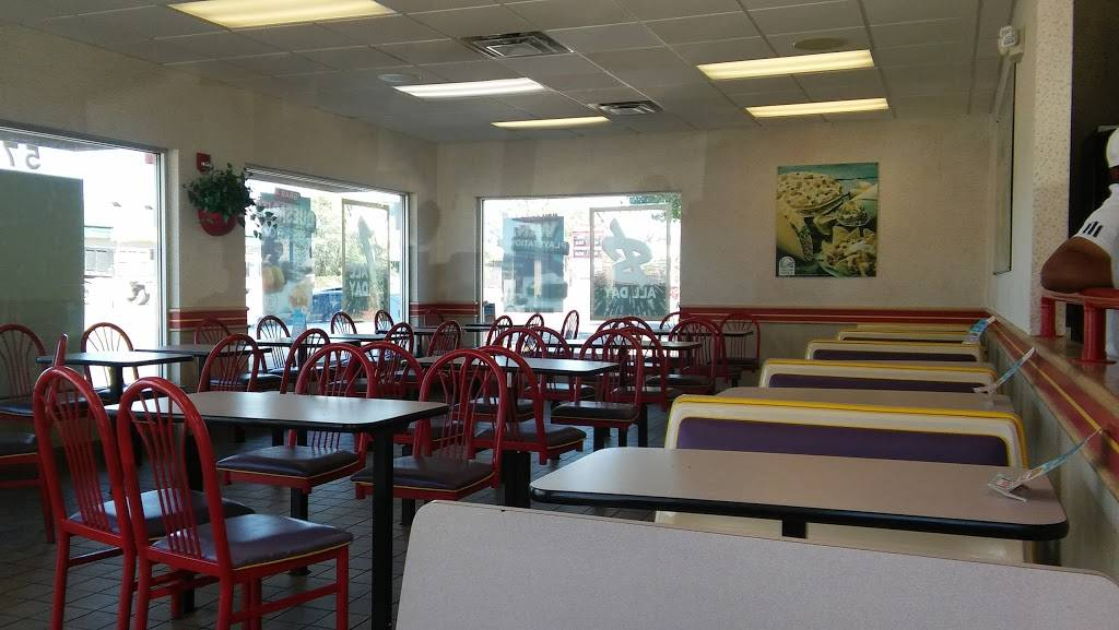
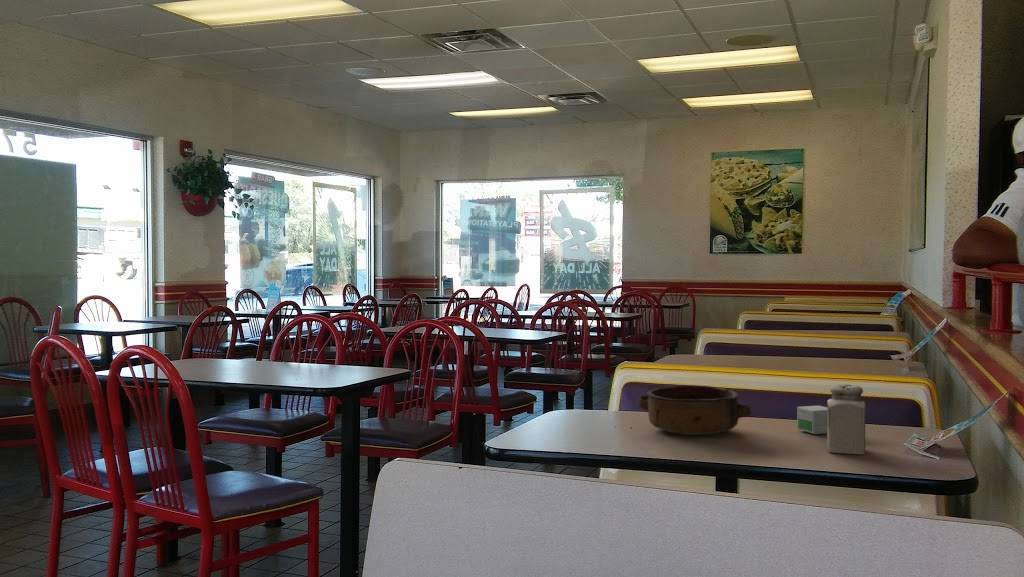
+ bowl (692, 410)
+ small box (816, 419)
+ salt shaker (845, 417)
